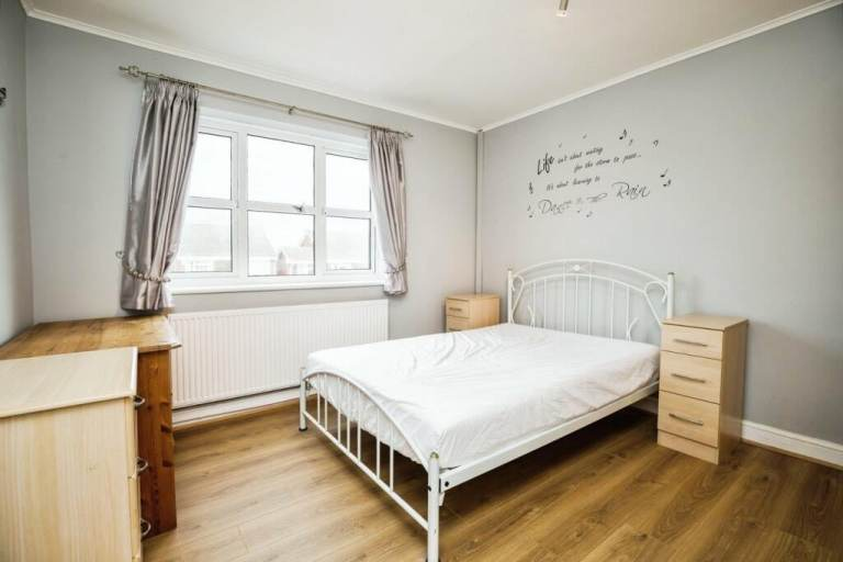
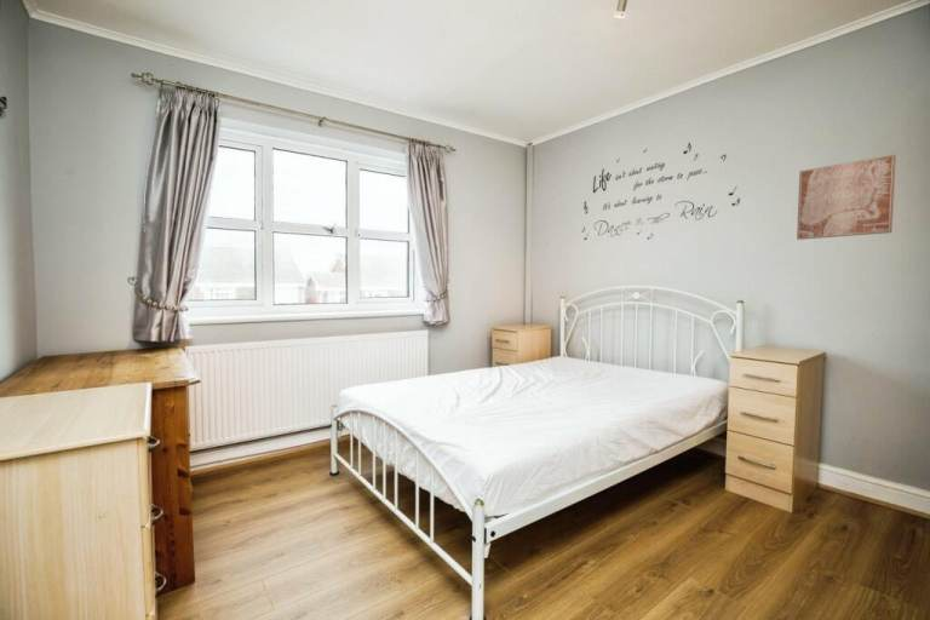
+ wall art (843, 200)
